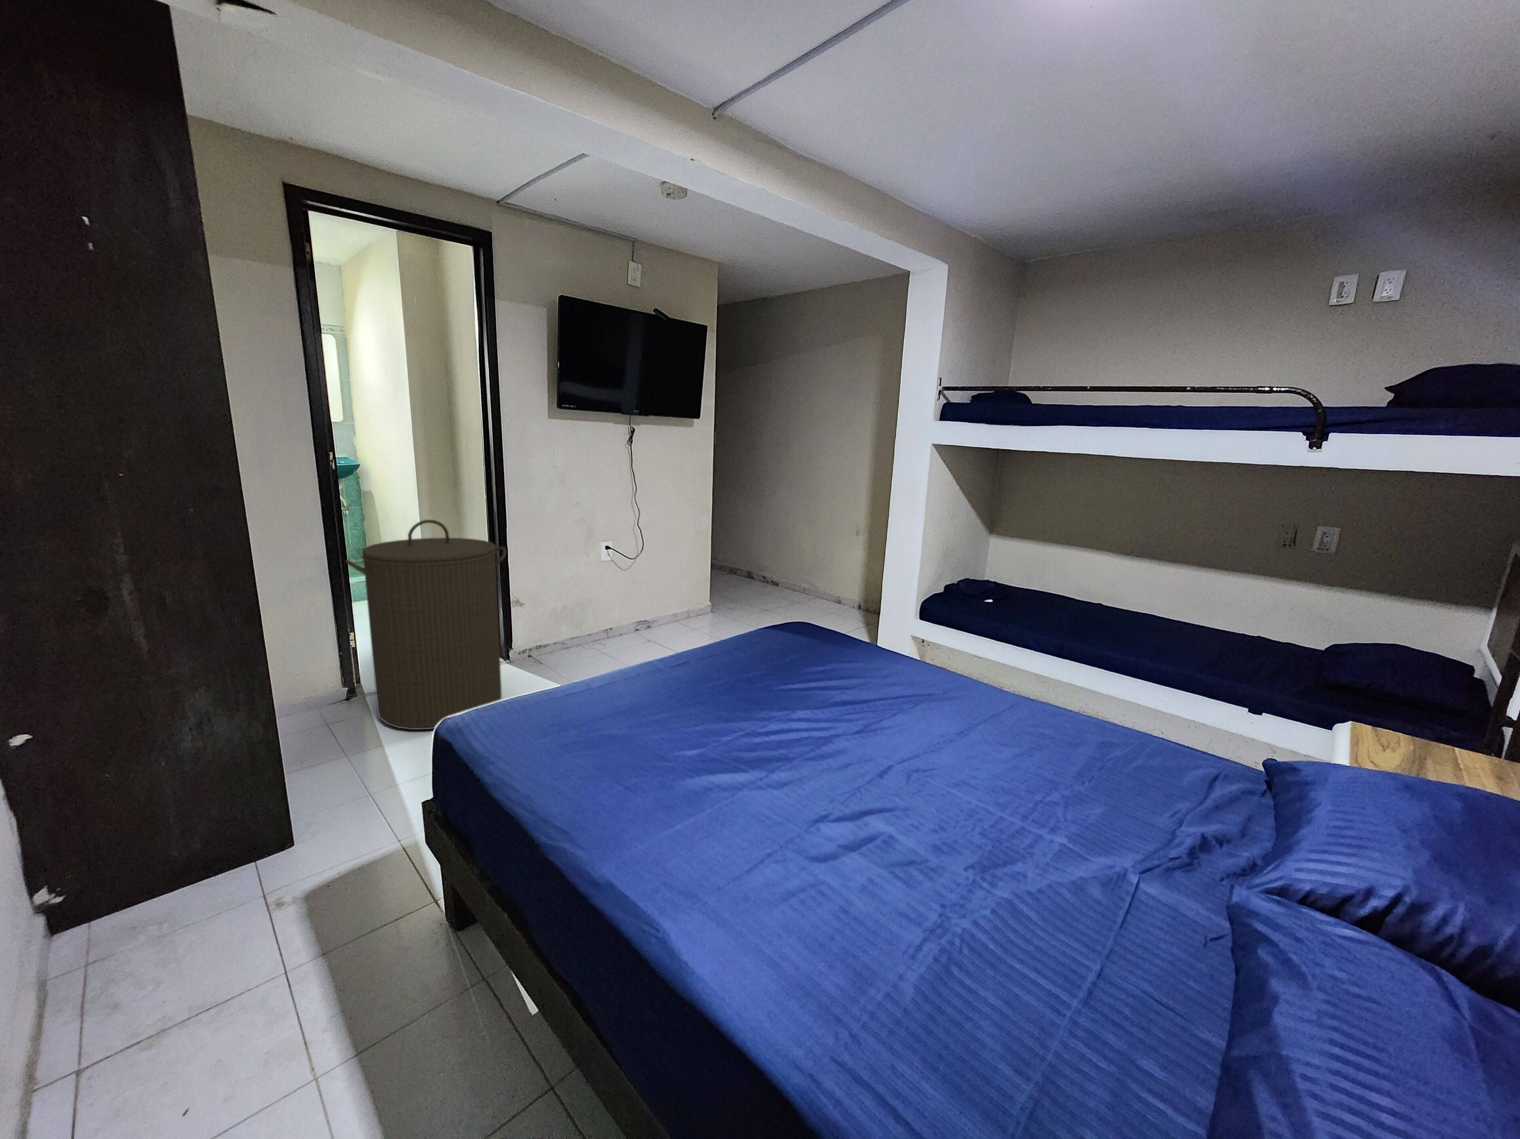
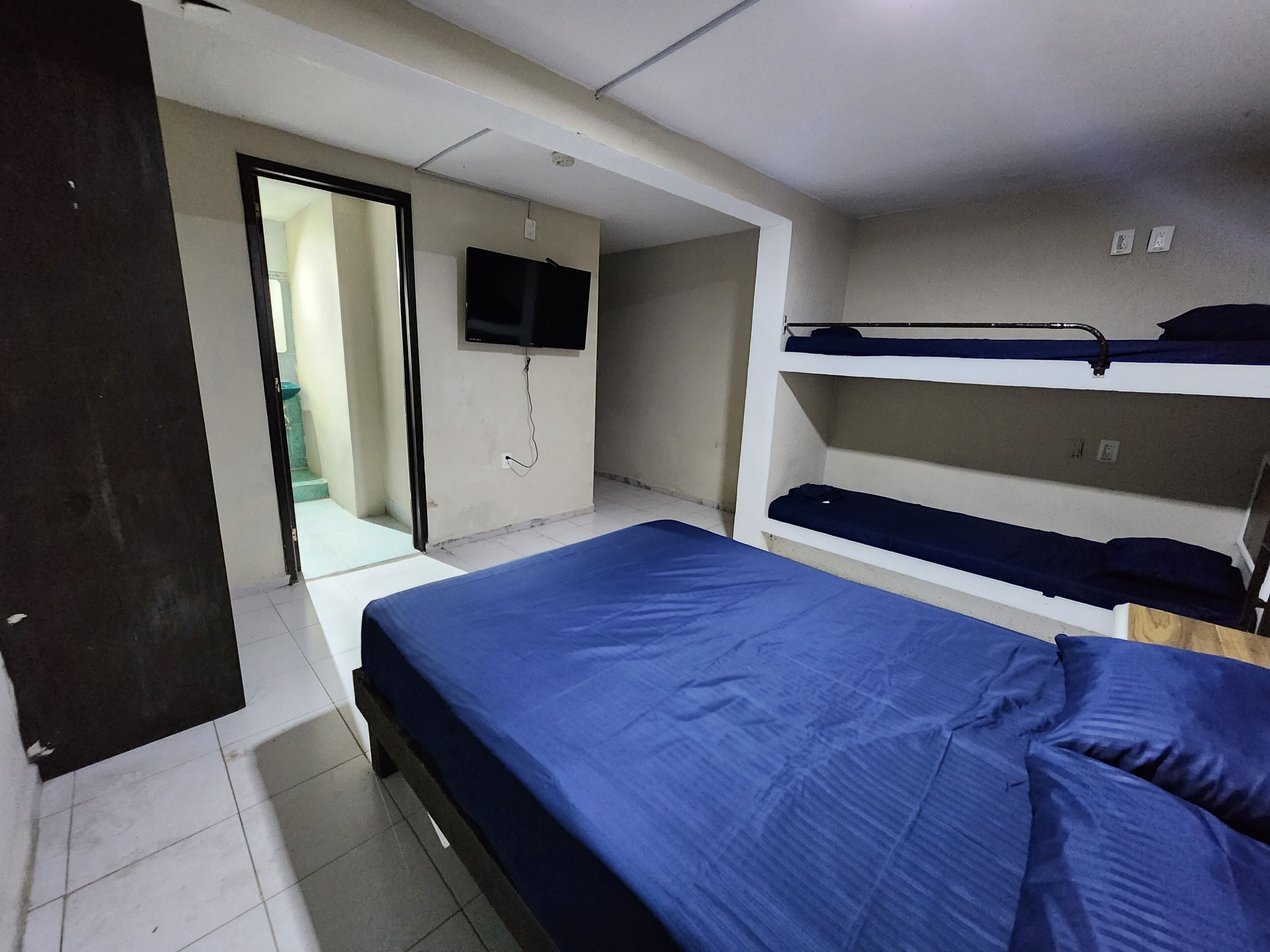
- laundry hamper (437, 615)
